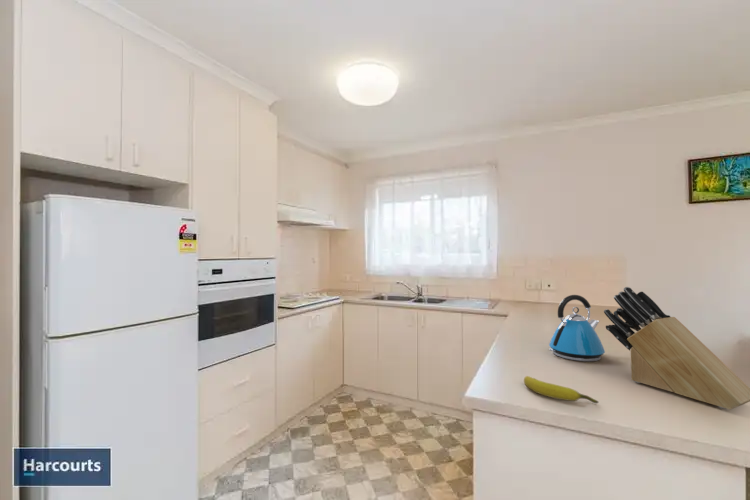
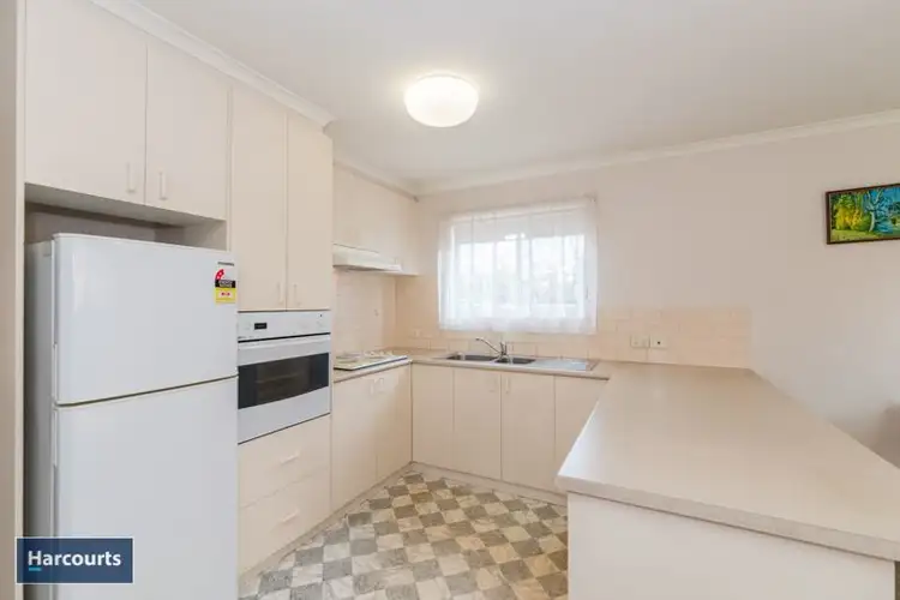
- knife block (669, 338)
- kettle (574, 324)
- banana (554, 388)
